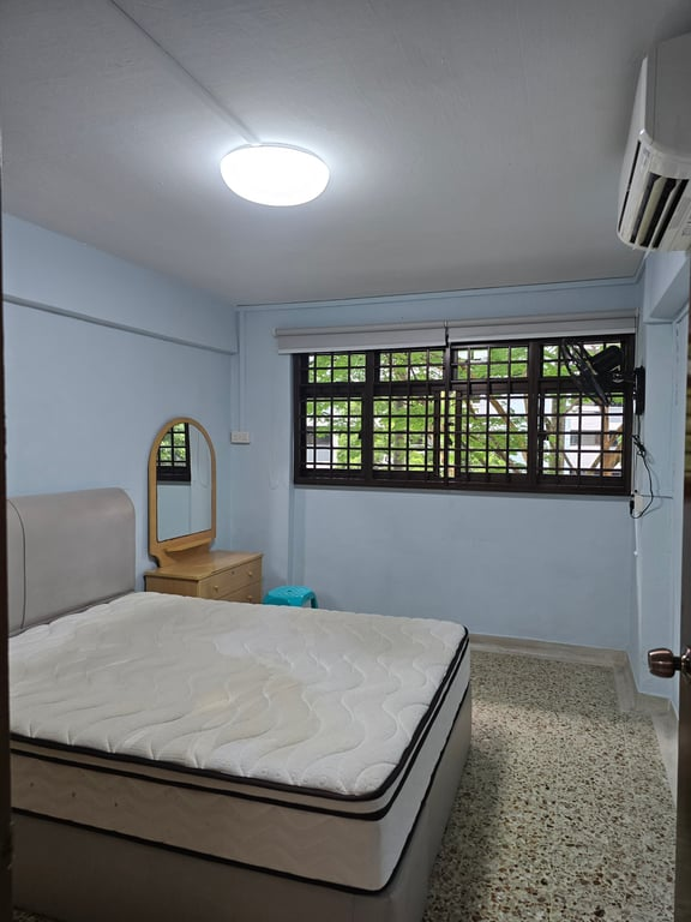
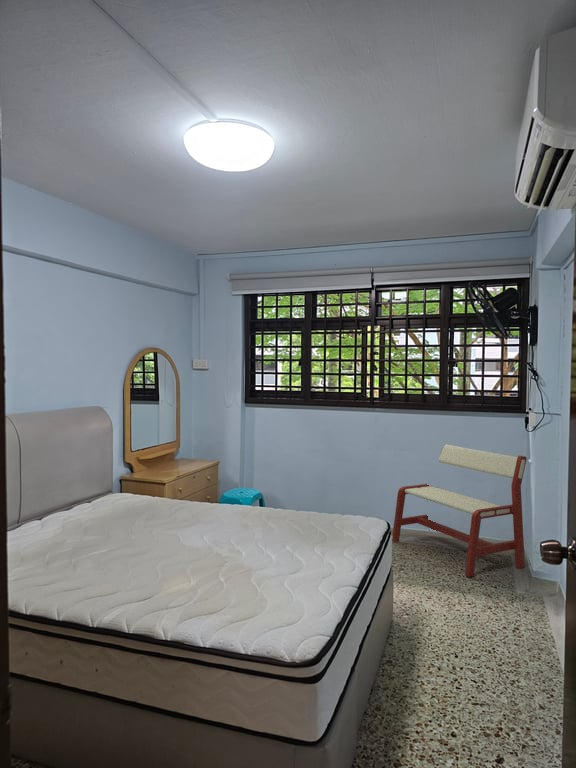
+ bench (454, 500)
